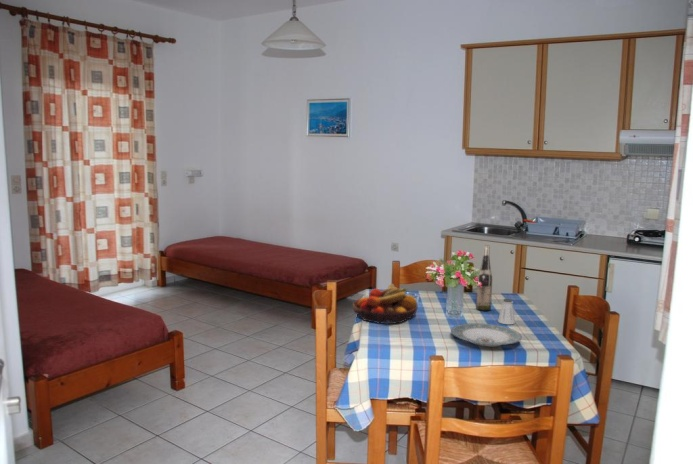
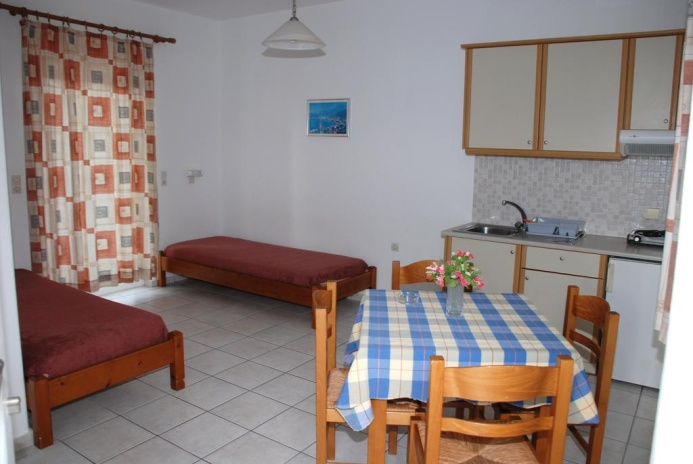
- wine bottle (485, 277)
- fruit bowl (384, 301)
- saltshaker (507, 310)
- plate (485, 337)
